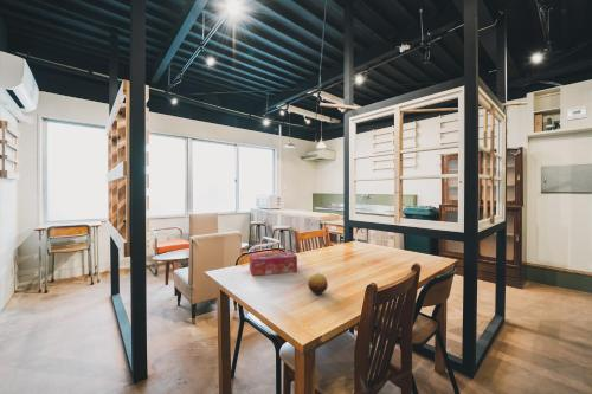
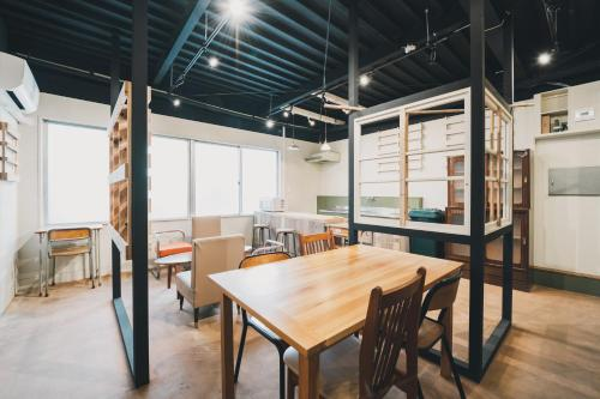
- tissue box (272, 263)
- fruit (317, 283)
